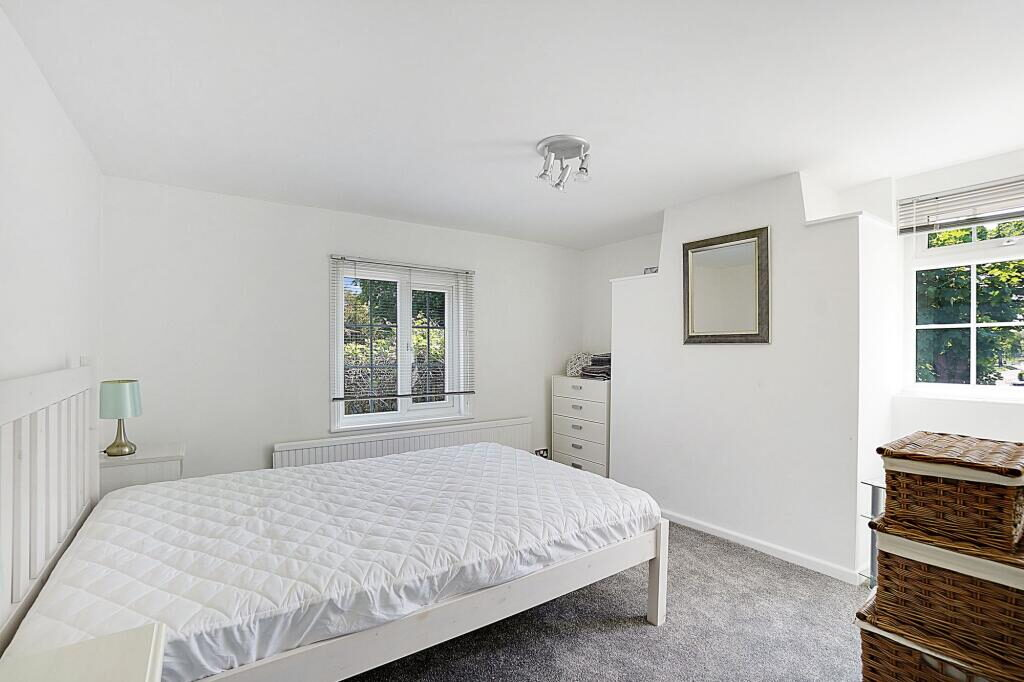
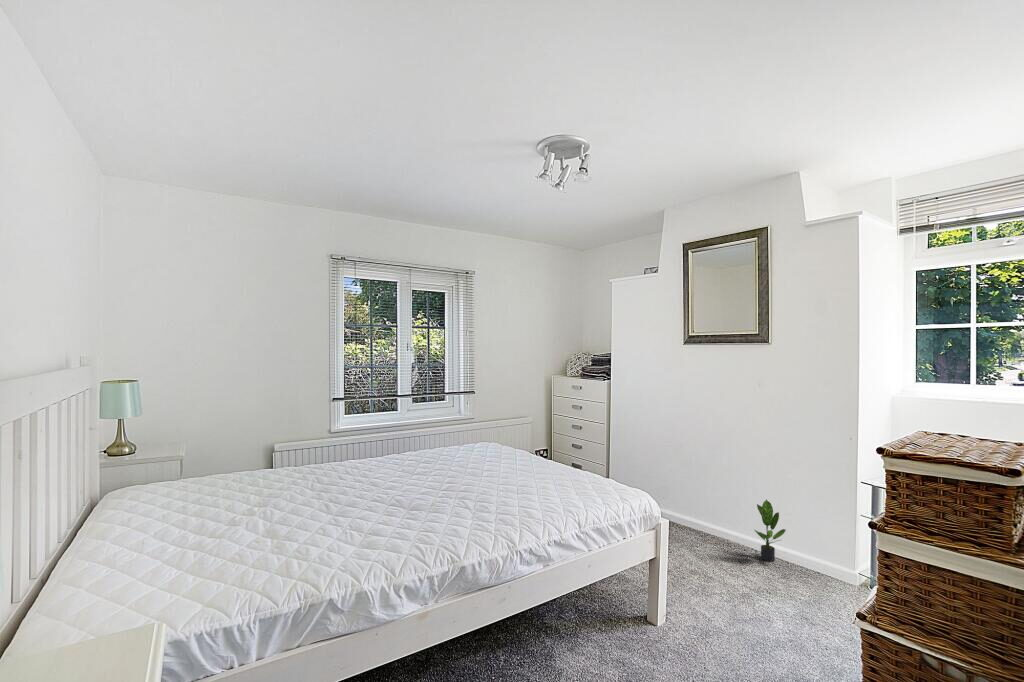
+ potted plant (767, 531)
